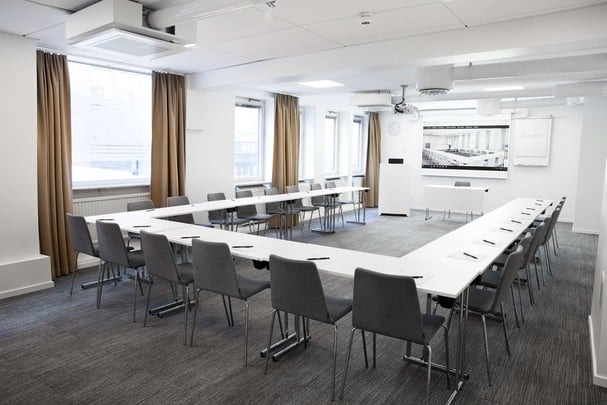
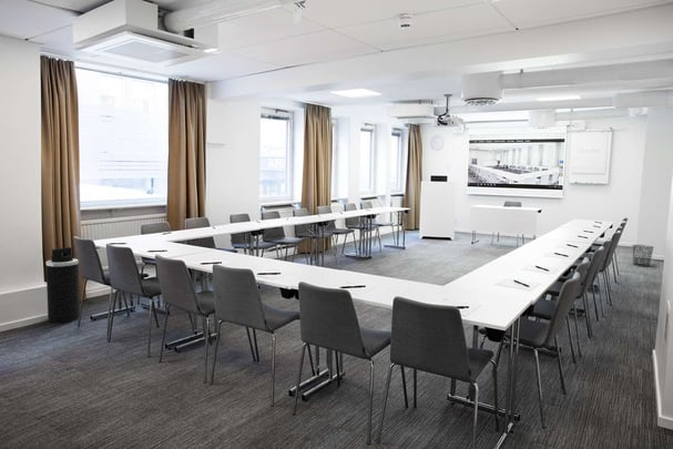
+ waste bin (642, 255)
+ trash can (62, 283)
